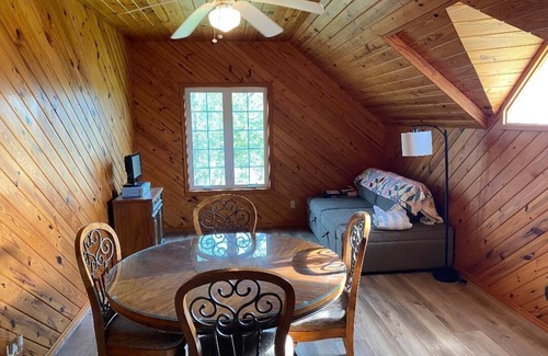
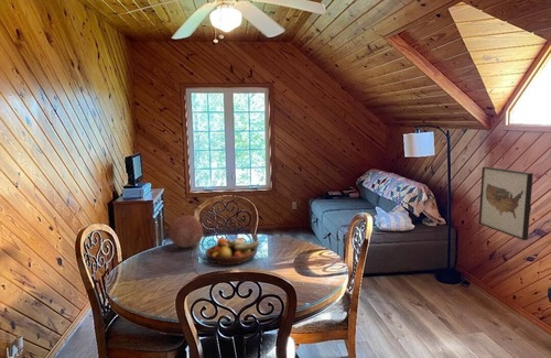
+ fruit bowl (231, 247)
+ decorative ball (185, 231)
+ wall art (503, 200)
